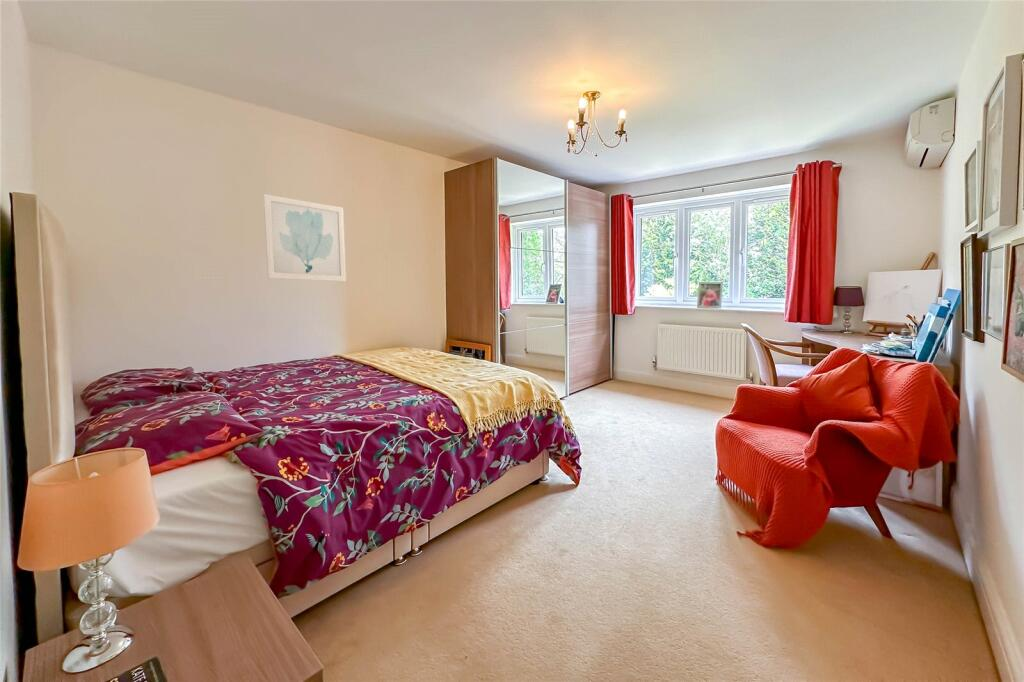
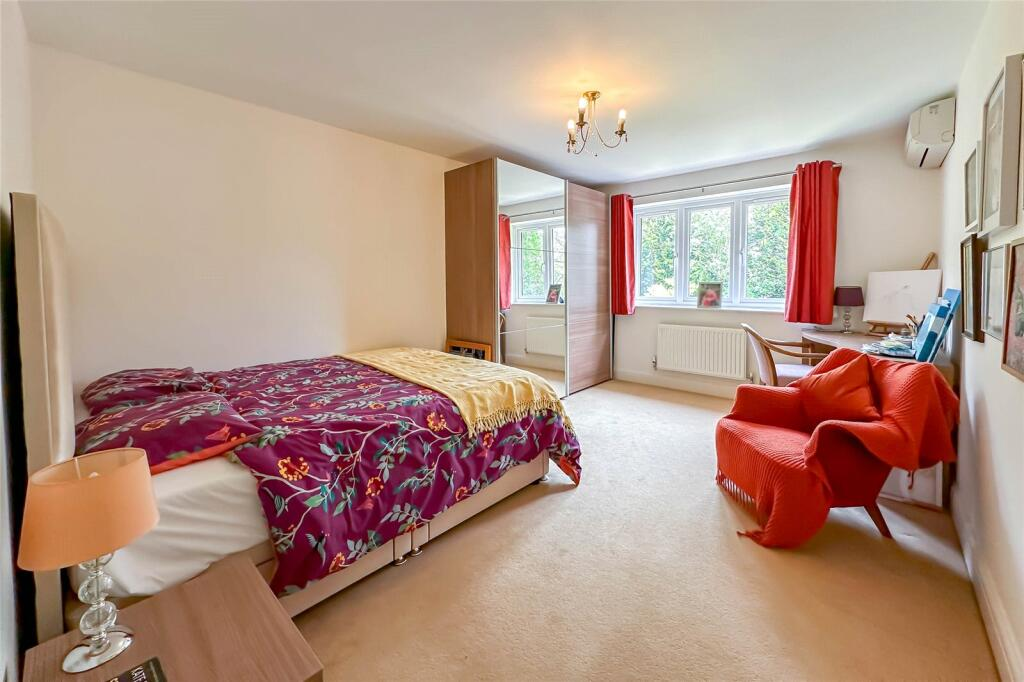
- wall art (307, 240)
